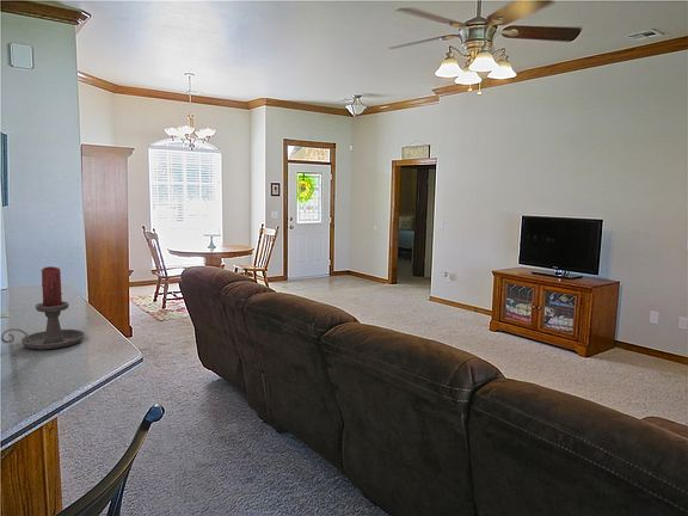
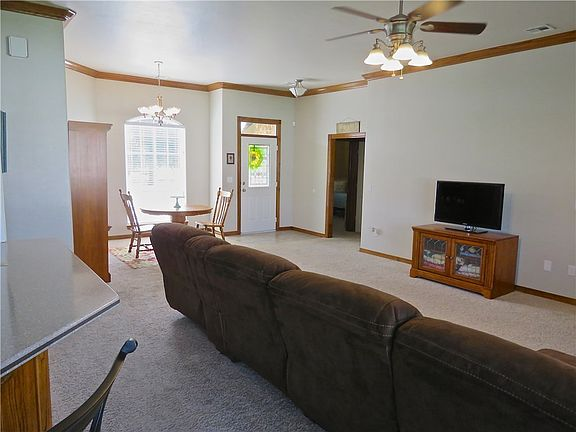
- candle holder (42, 306)
